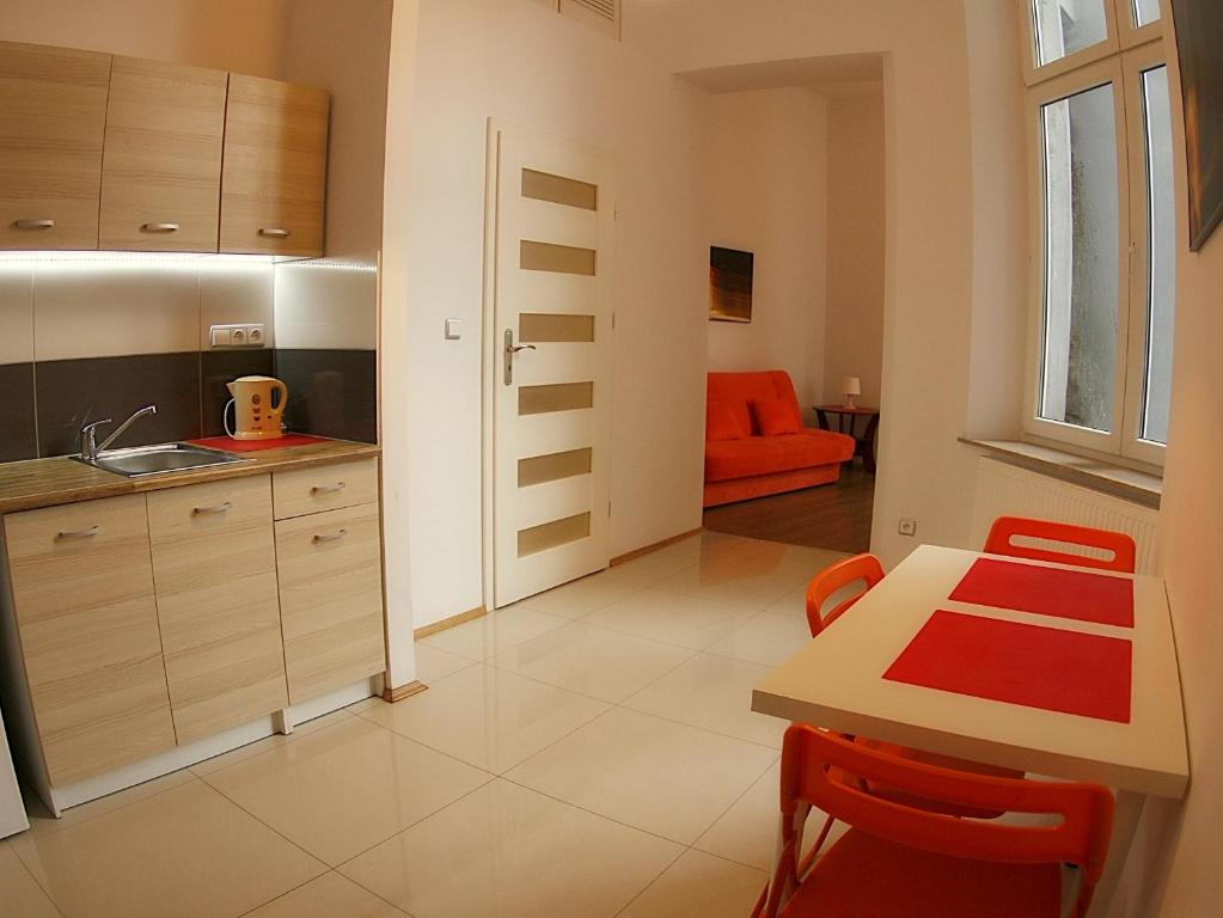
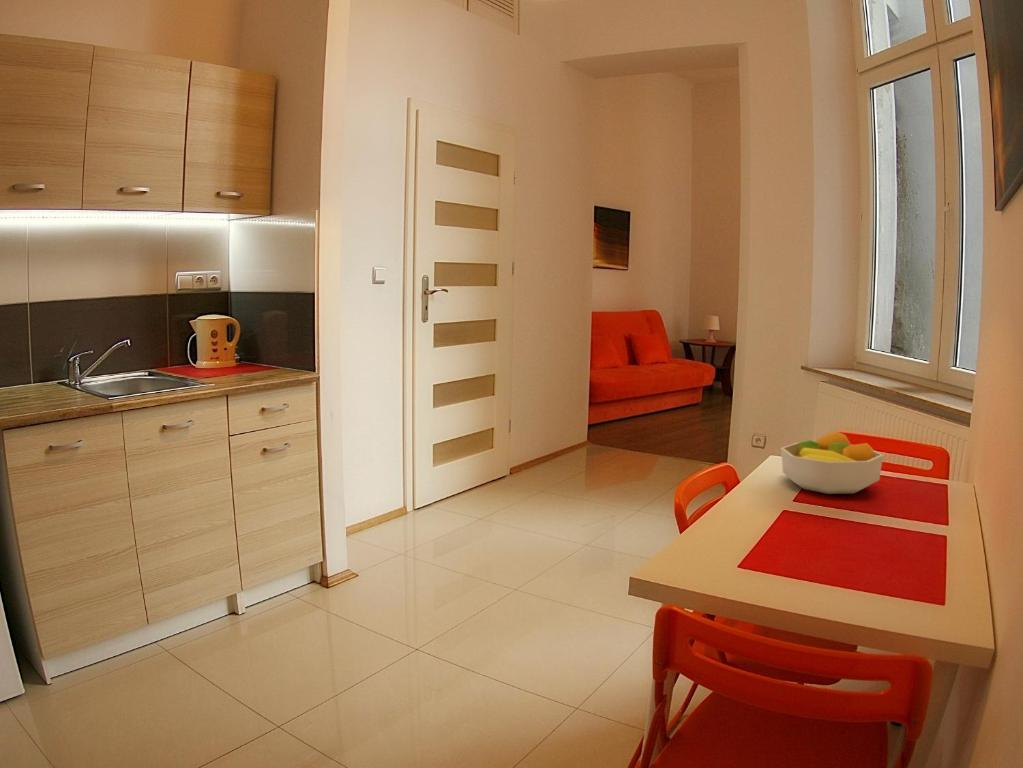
+ fruit bowl (830, 460)
